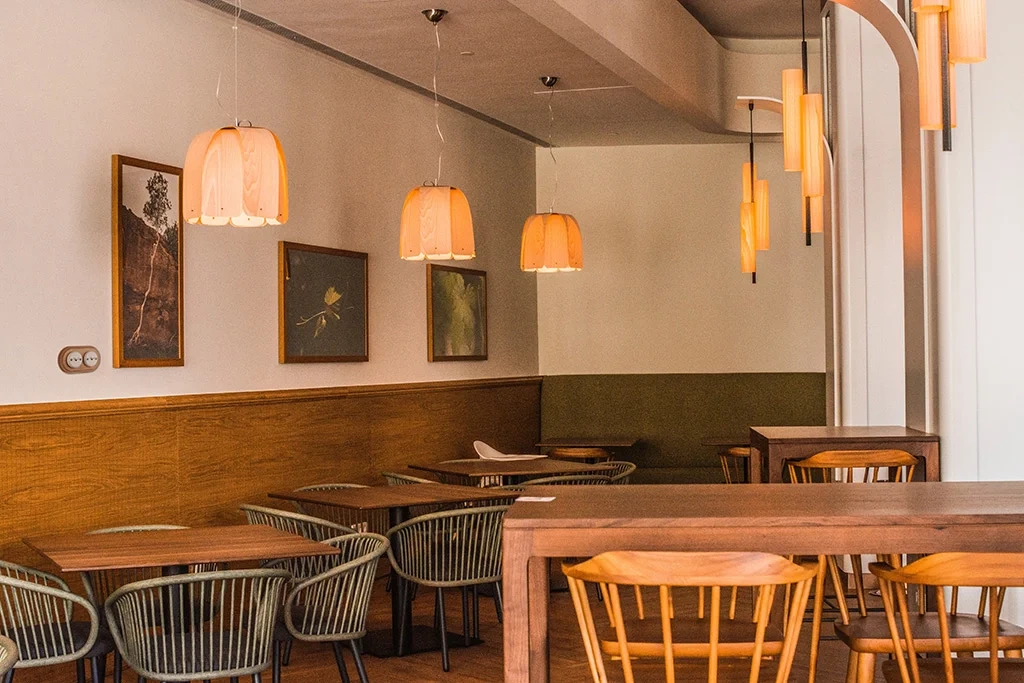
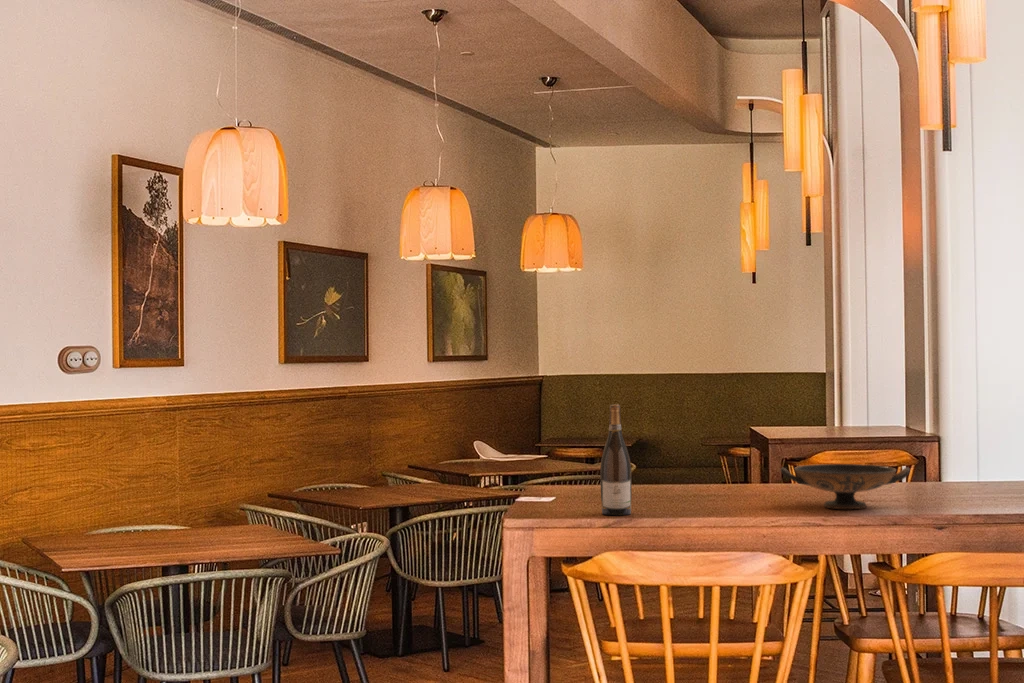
+ wine bottle (615, 459)
+ decorative bowl (845, 487)
